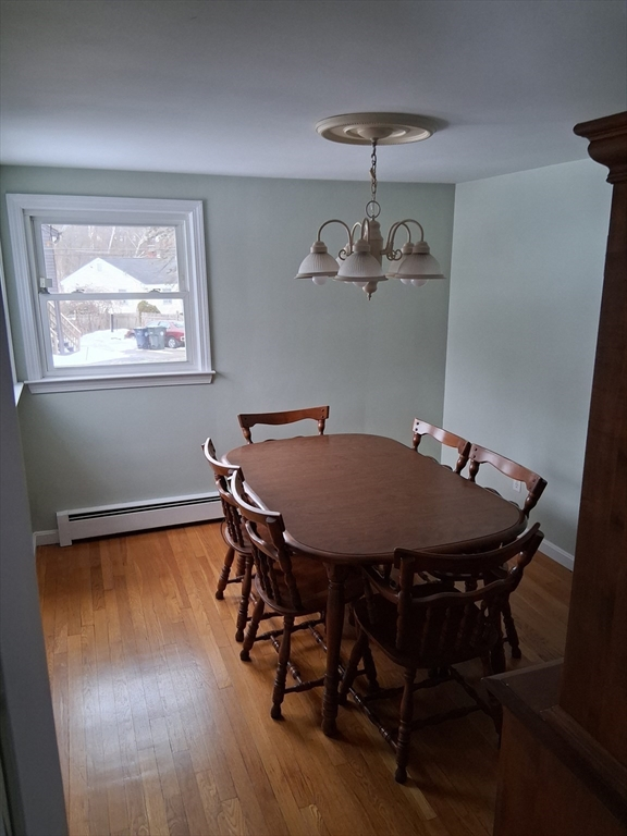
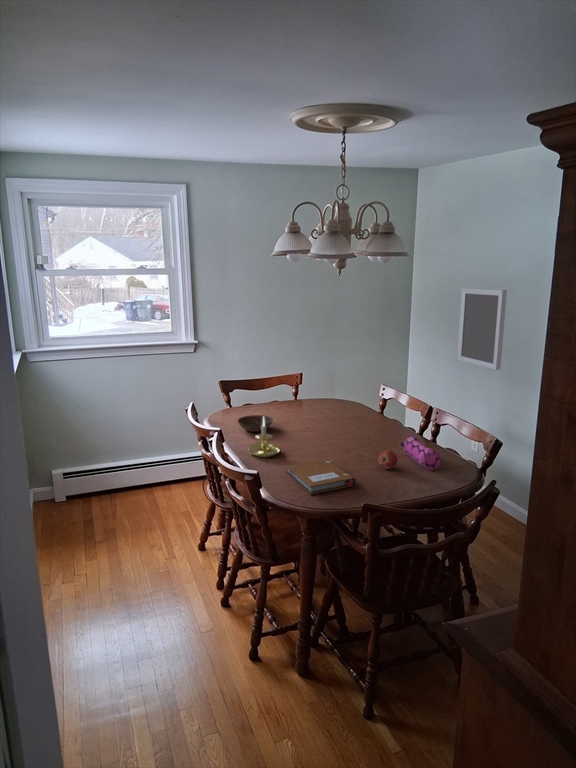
+ apple (387, 459)
+ pencil case (421, 451)
+ bowl (255, 424)
+ home mirror (480, 327)
+ candle holder (265, 435)
+ notebook (320, 475)
